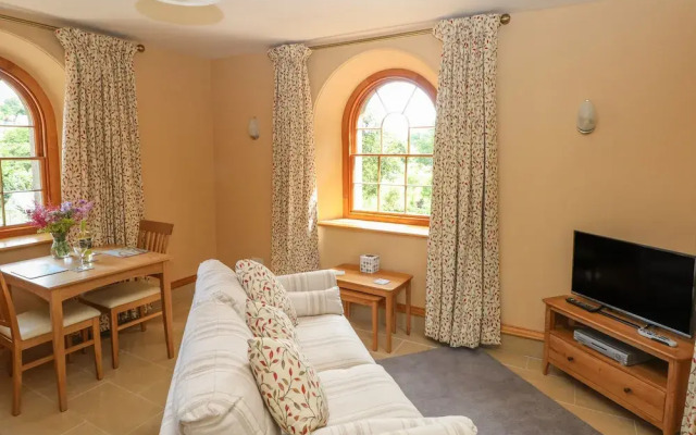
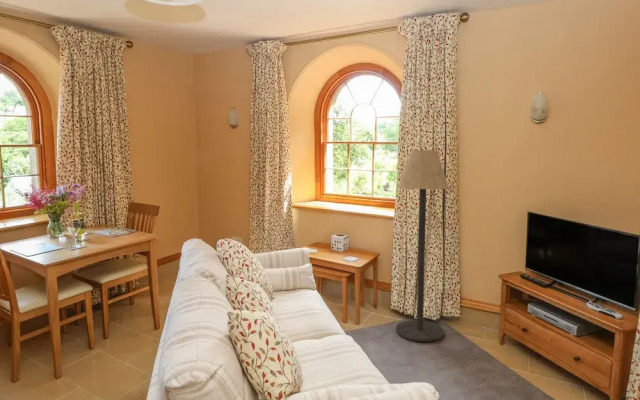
+ floor lamp (421, 242)
